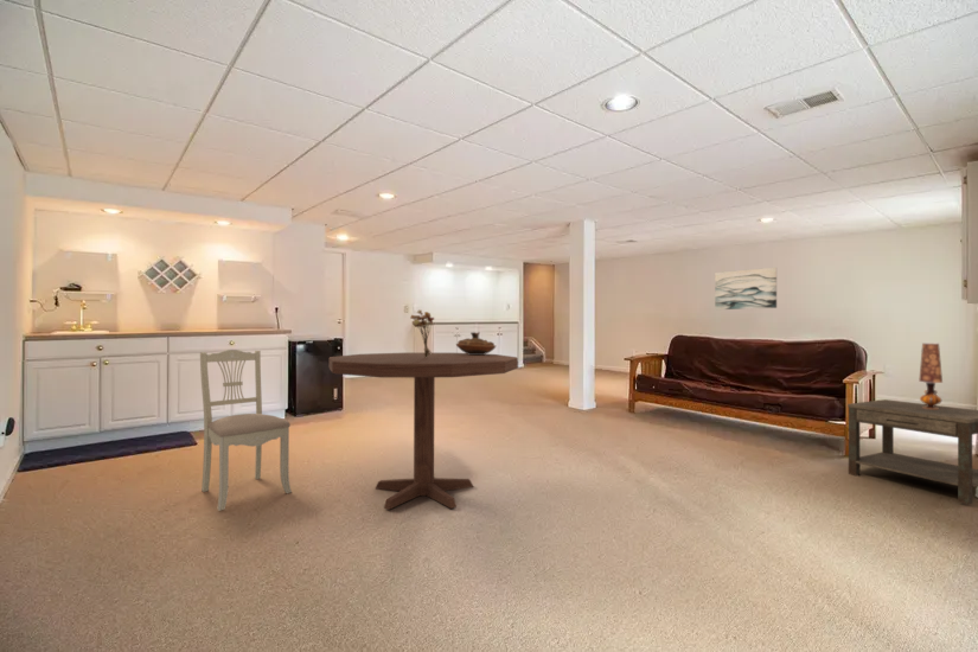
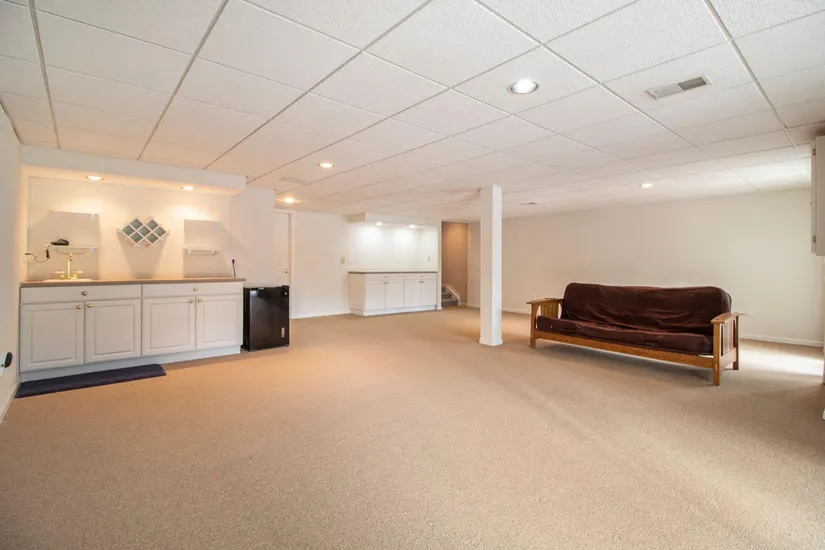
- side table (919, 458)
- bouquet (422, 332)
- dining chair (243, 421)
- table lamp (931, 375)
- dining table (423, 424)
- decorative bowl (475, 343)
- wall art (744, 289)
